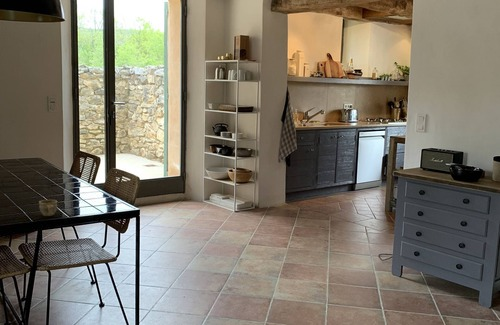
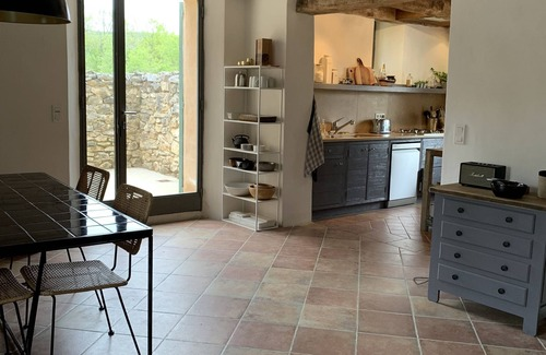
- cup (48, 208)
